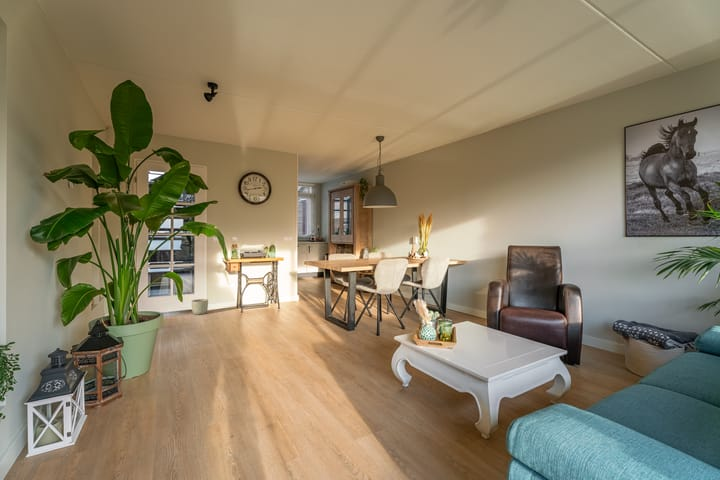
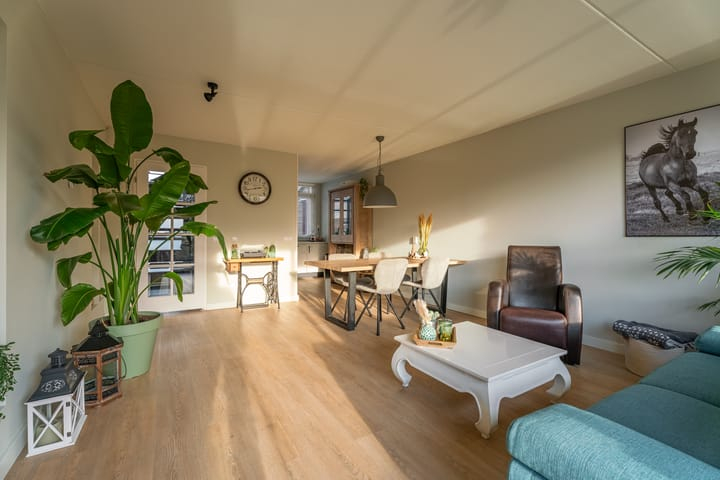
- planter (200, 307)
